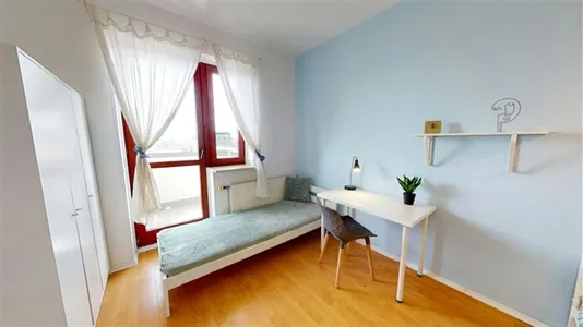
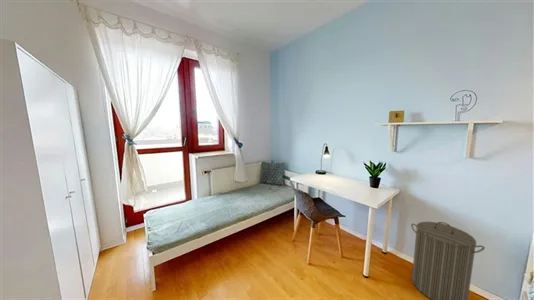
+ laundry hamper (441, 256)
